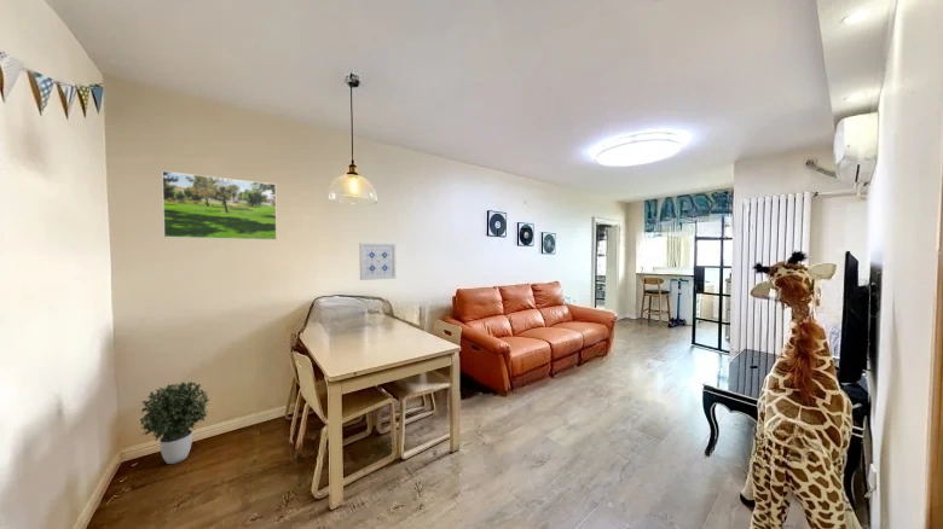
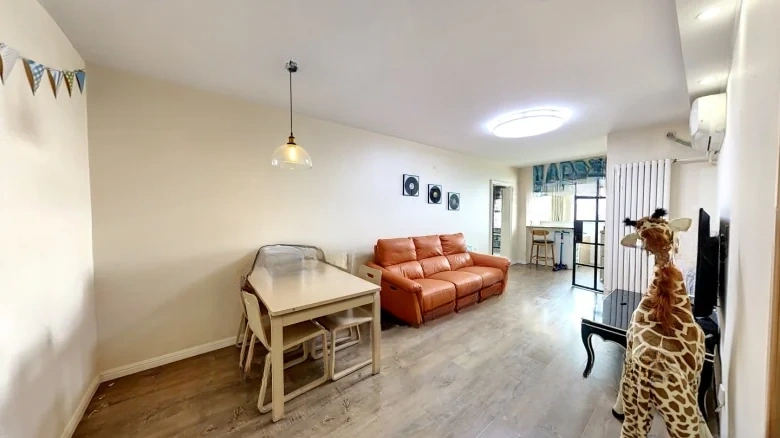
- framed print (224, 208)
- wall art (377, 261)
- potted plant (177, 420)
